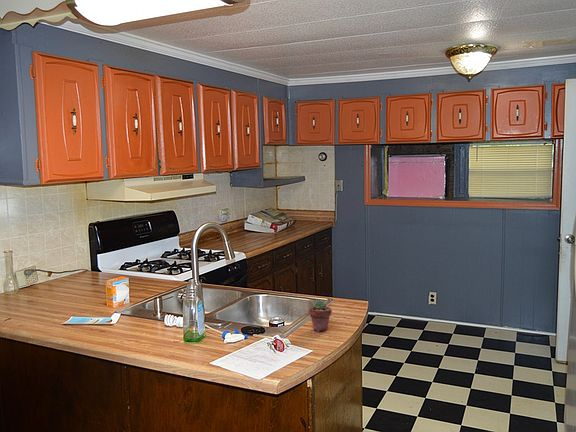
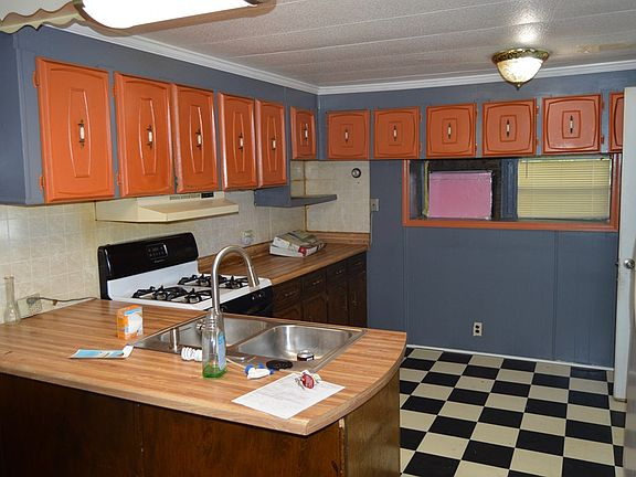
- potted succulent (320, 314)
